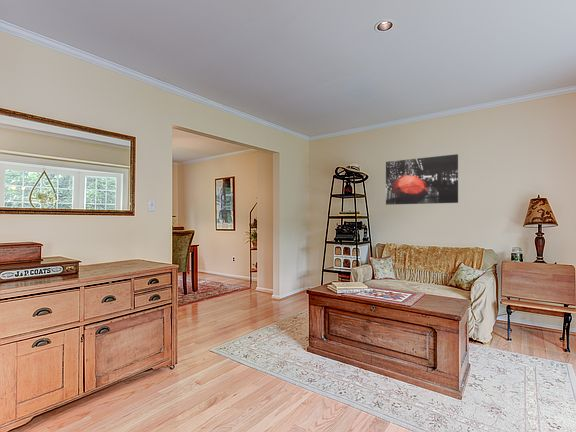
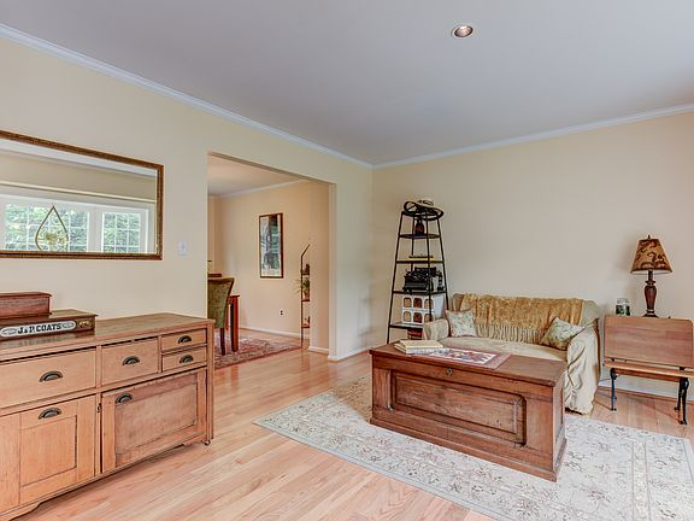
- wall art (419, 181)
